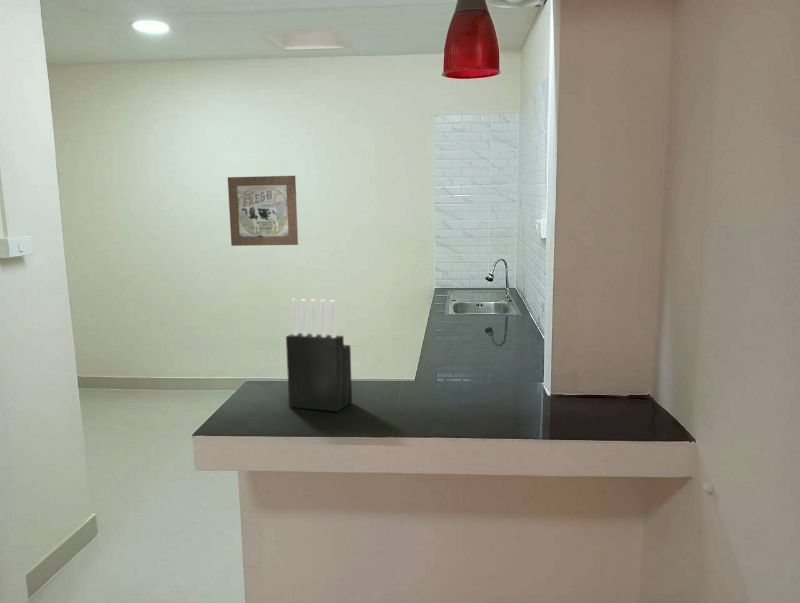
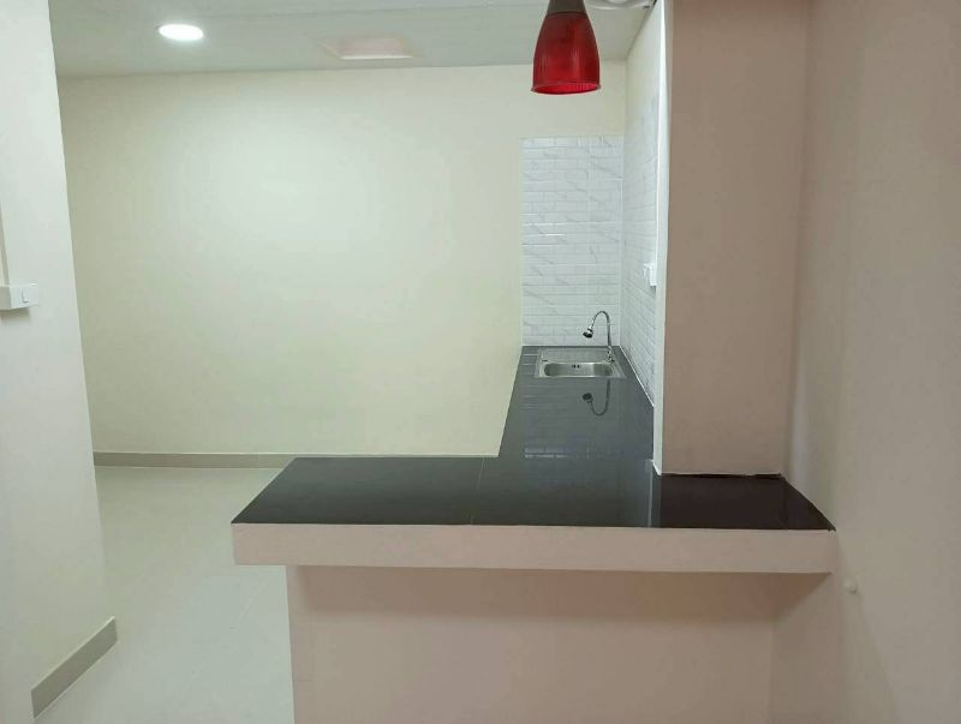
- knife block (320, 351)
- wall art (263, 211)
